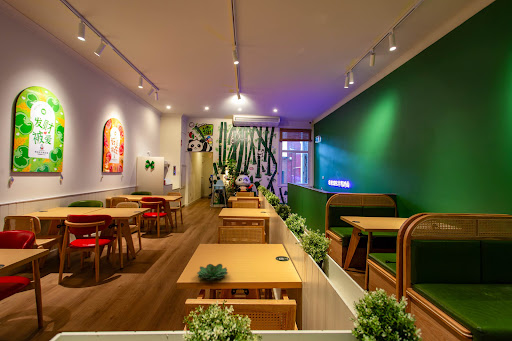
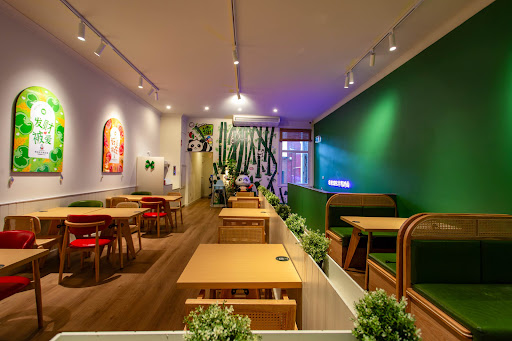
- succulent plant (212, 271)
